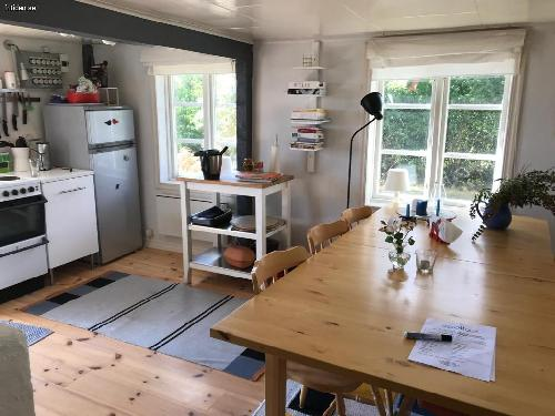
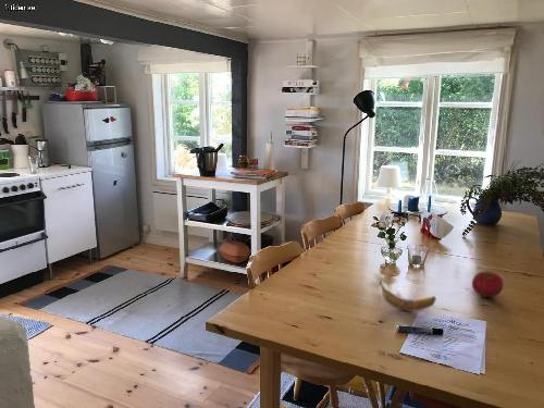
+ fruit (486, 283)
+ banana (405, 298)
